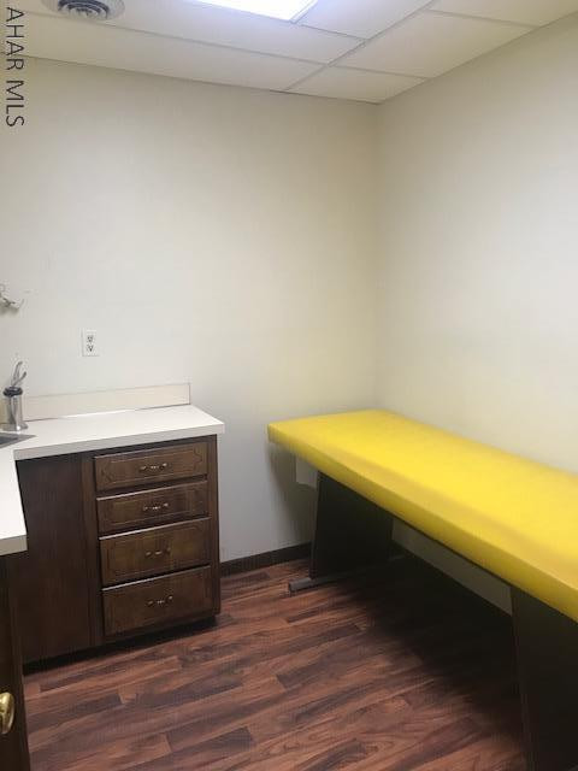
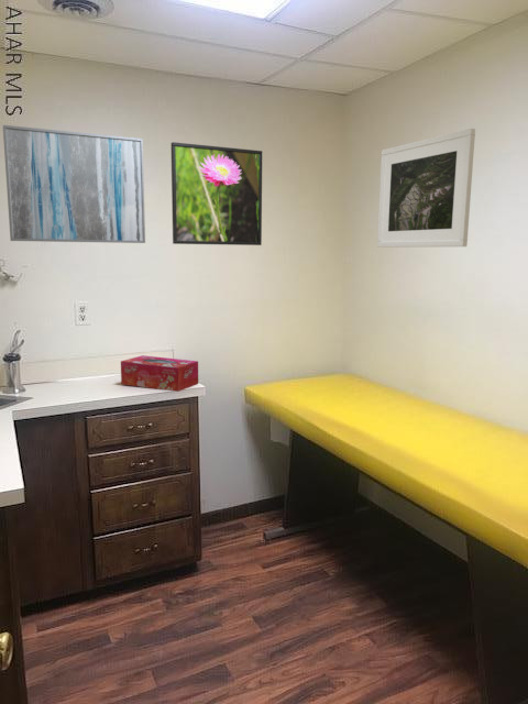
+ wall art (78, 188)
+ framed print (218, 196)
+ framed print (420, 194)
+ tissue box (160, 372)
